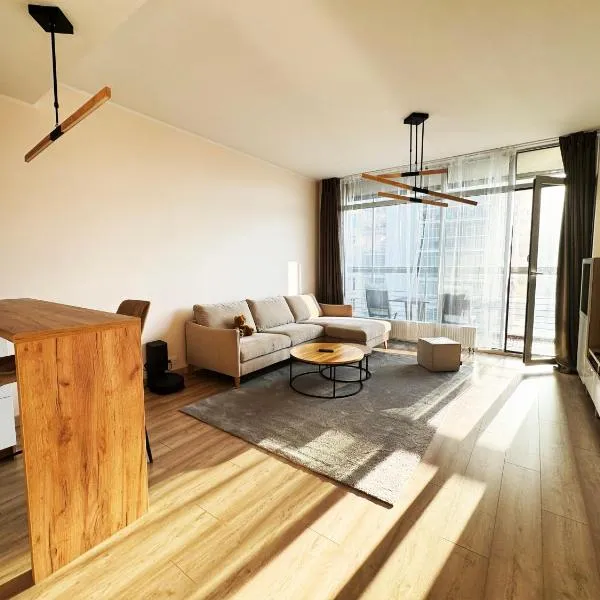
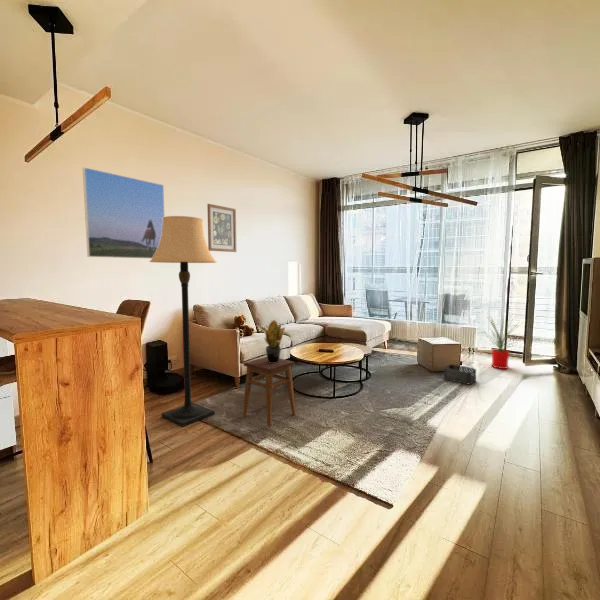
+ stool (269, 388)
+ storage bin (459, 374)
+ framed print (128, 217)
+ potted plant (272, 340)
+ lamp (185, 319)
+ house plant (501, 340)
+ wall art (222, 229)
